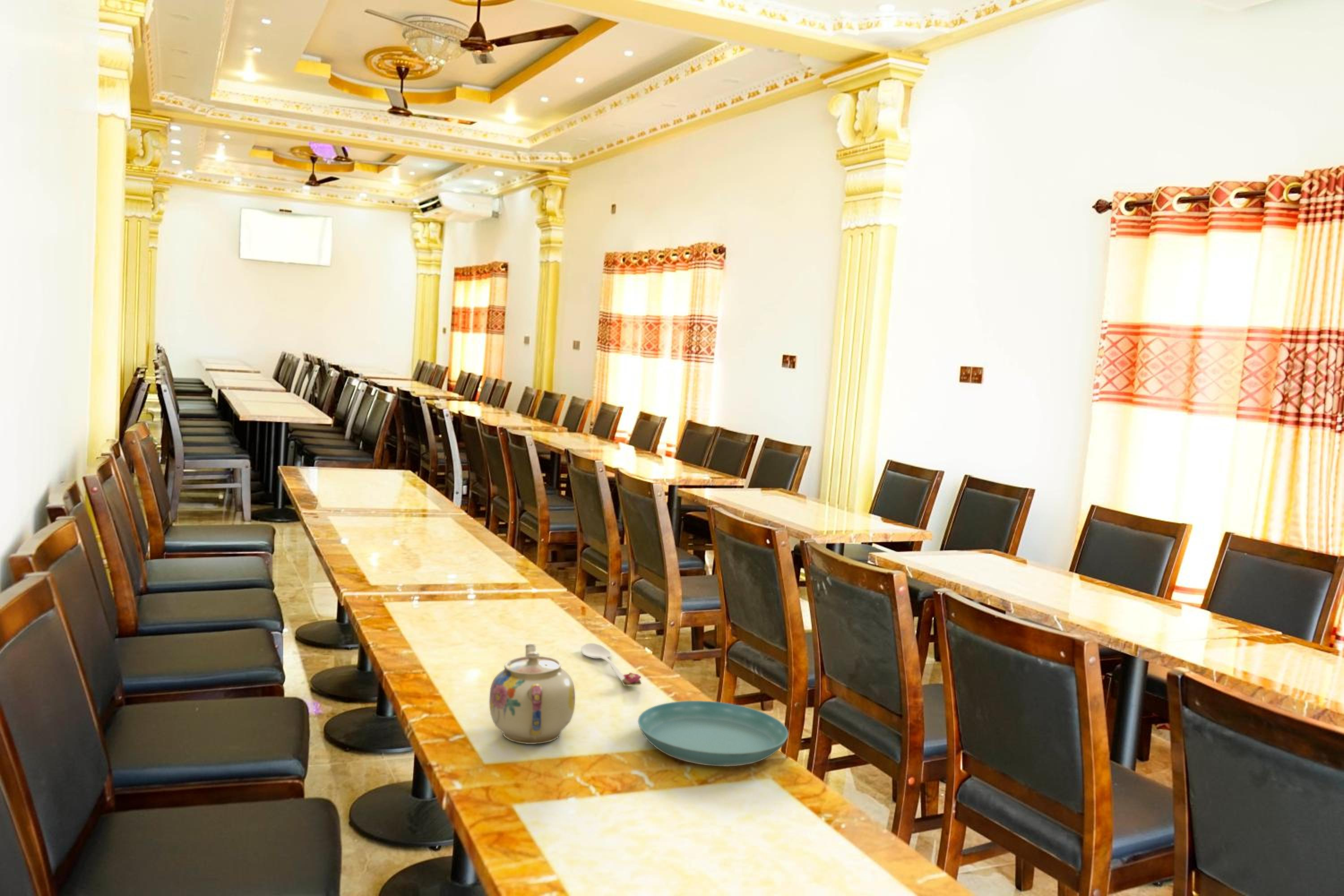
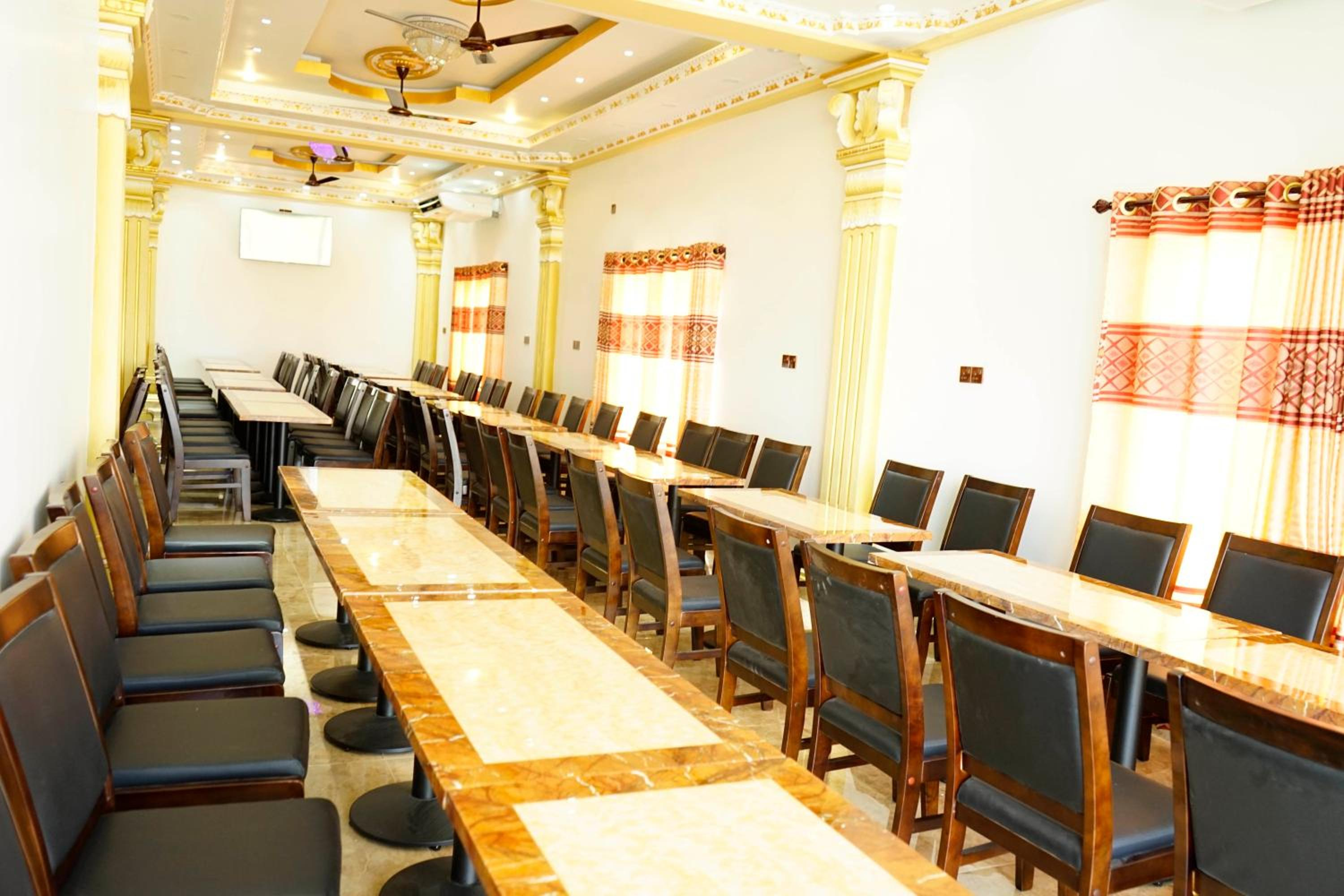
- saucer (712, 734)
- spoon (611, 663)
- teapot (530, 691)
